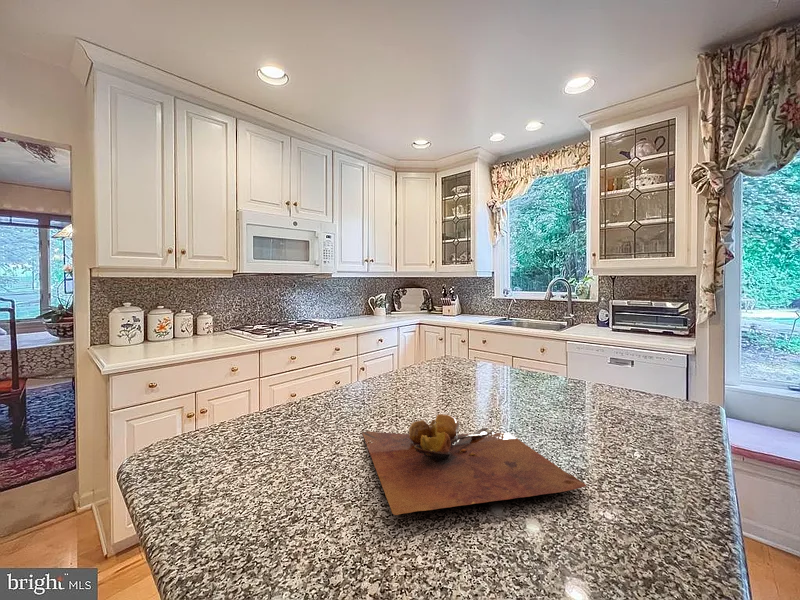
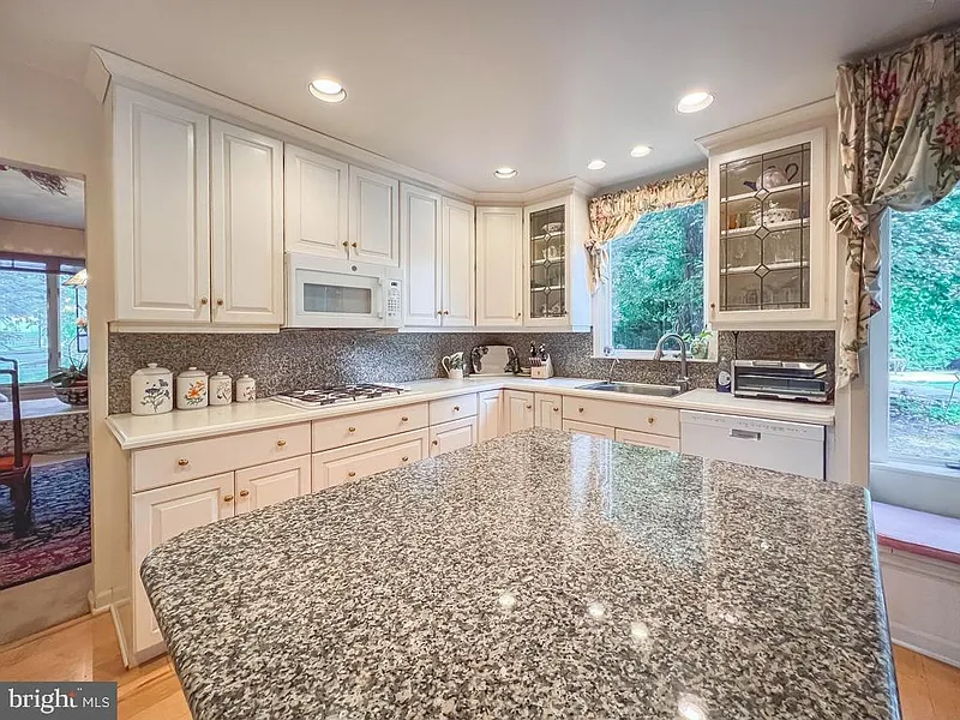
- cutting board (445, 430)
